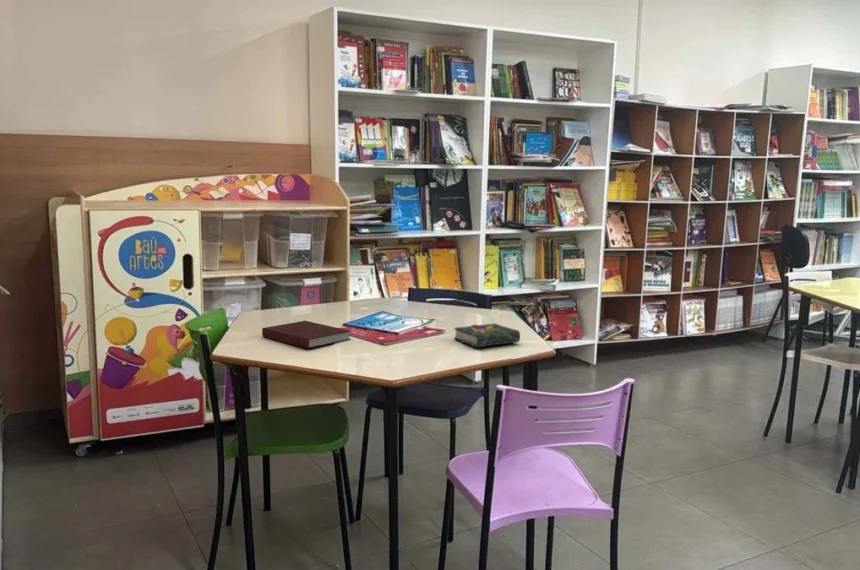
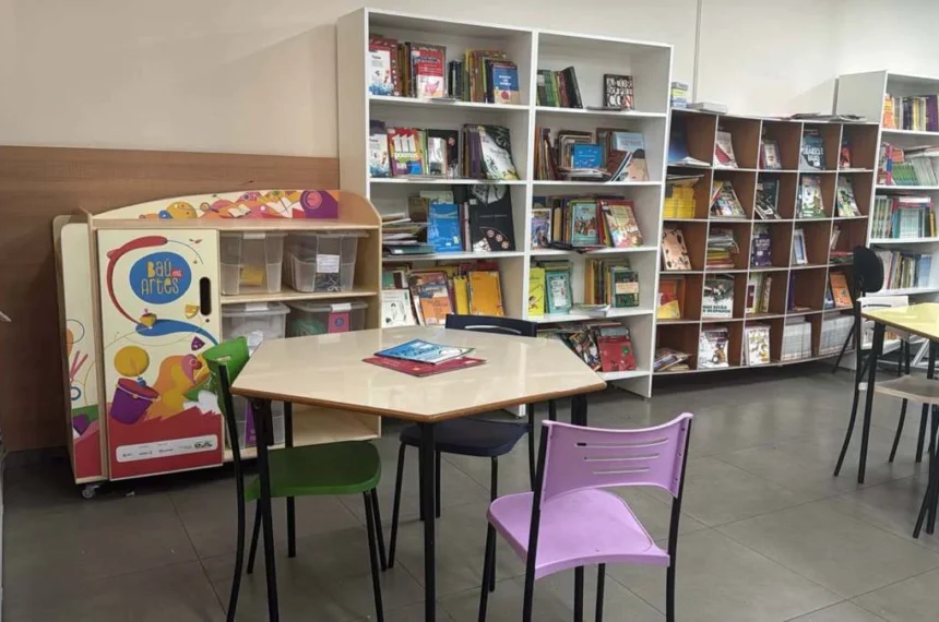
- book (486, 334)
- notebook (306, 333)
